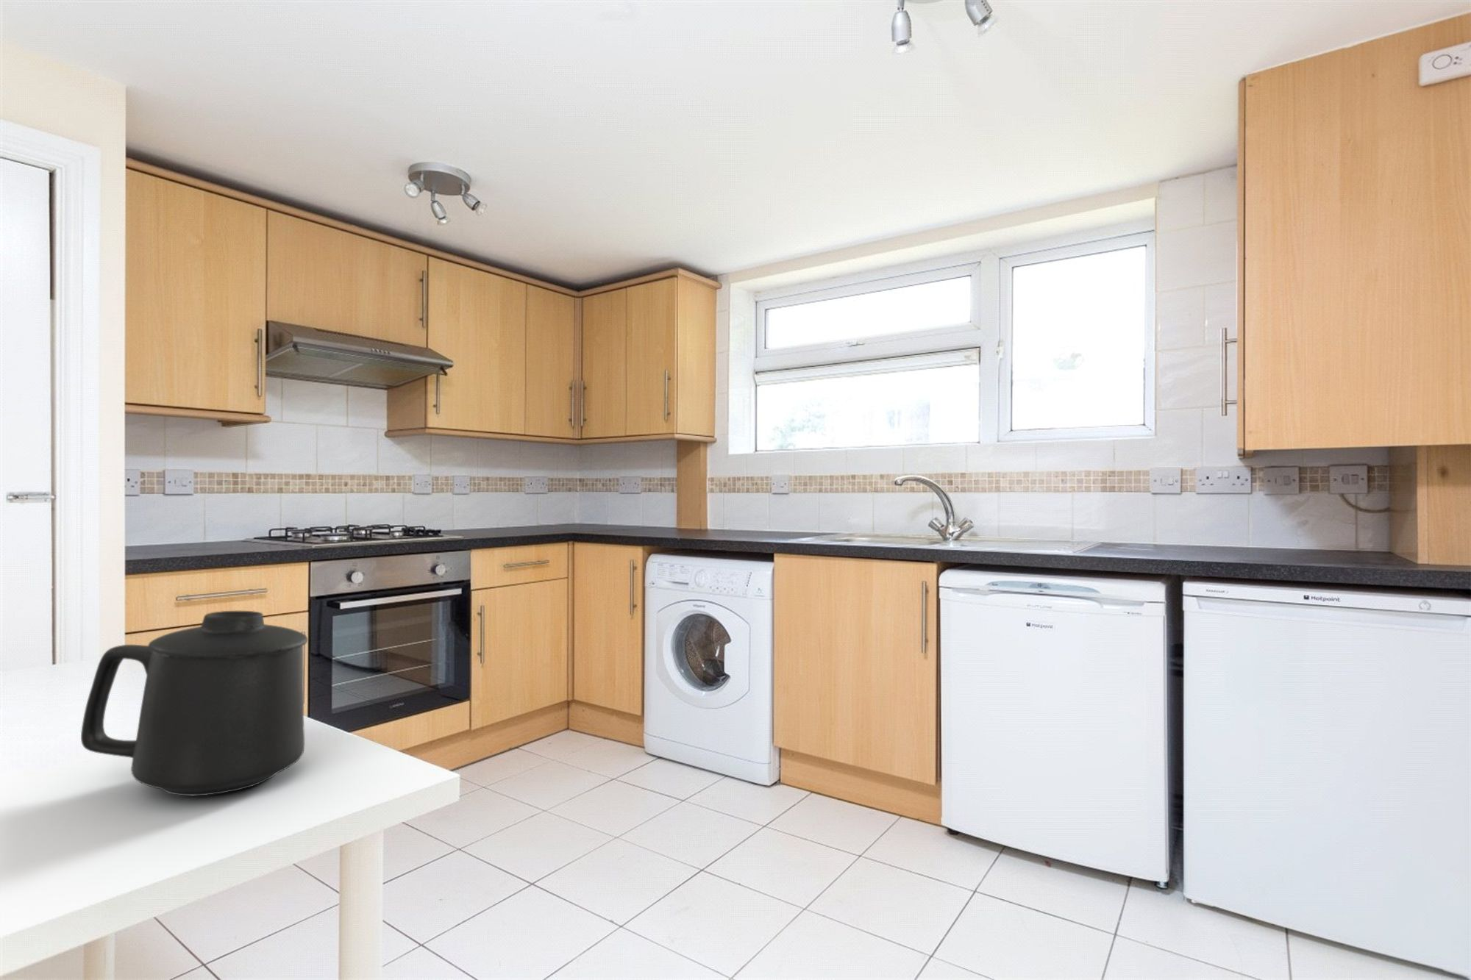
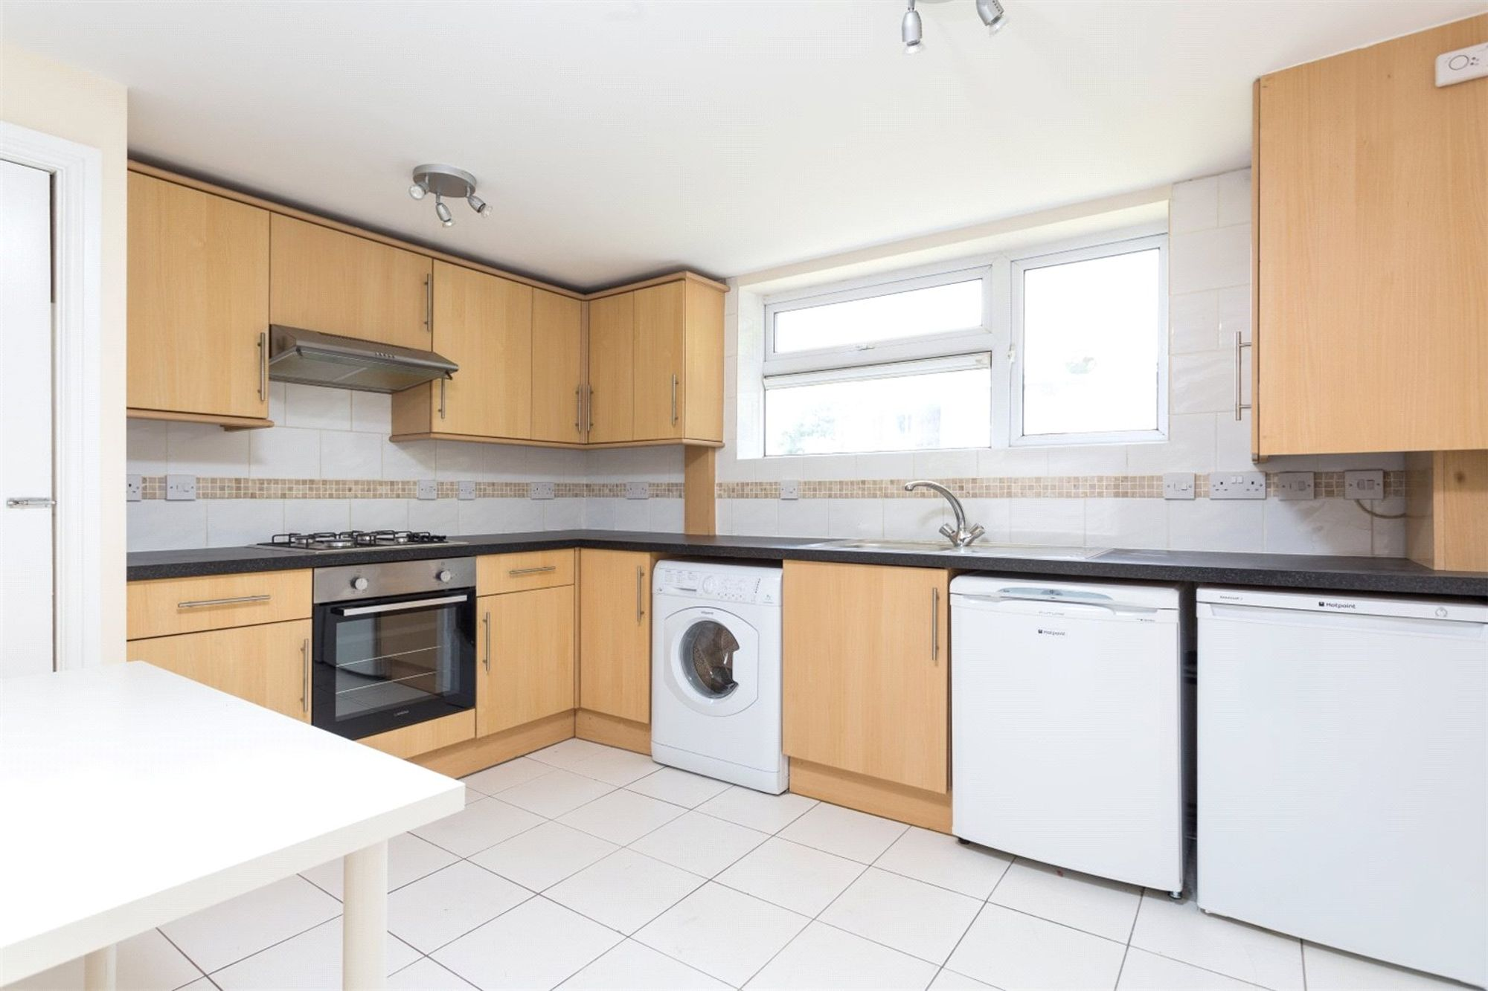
- mug (201, 699)
